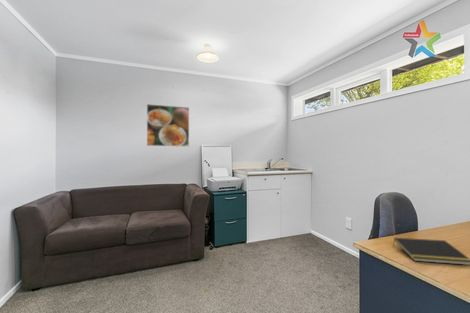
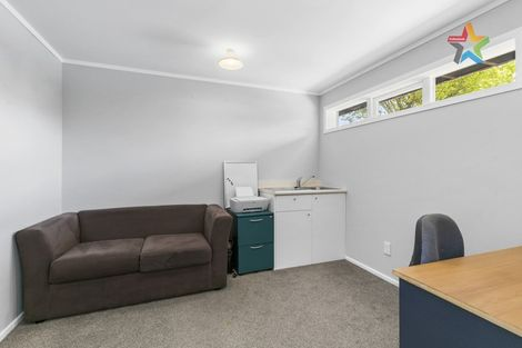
- notepad (430, 250)
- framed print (168, 126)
